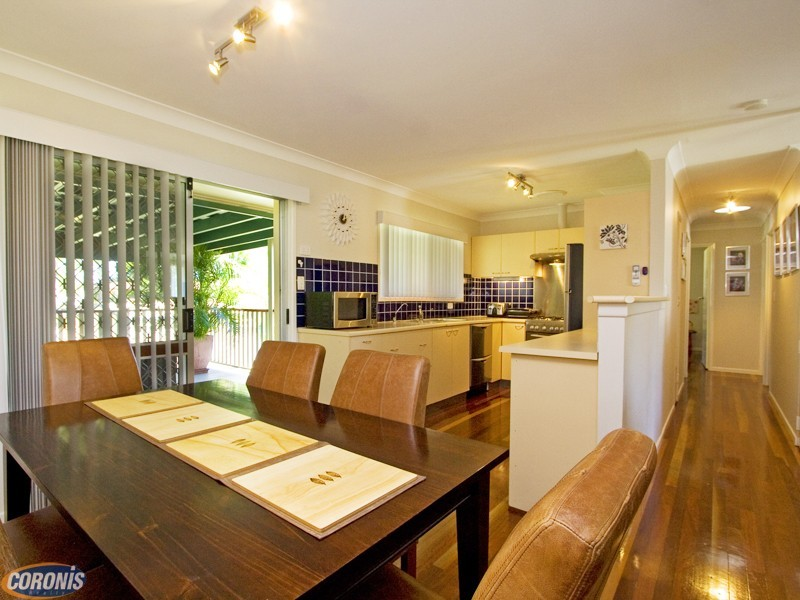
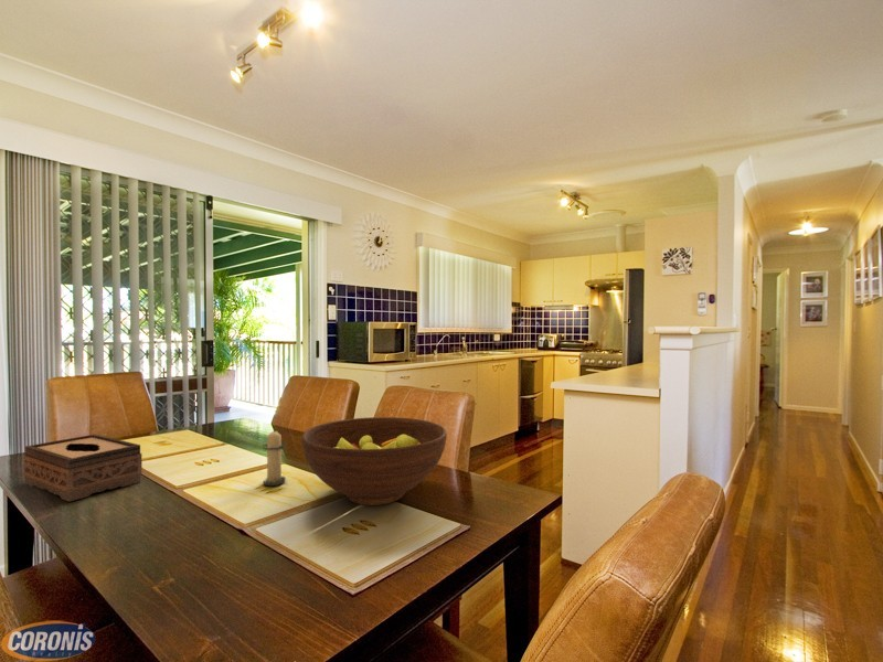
+ fruit bowl (375, 463)
+ tissue box (83, 463)
+ candle (274, 455)
